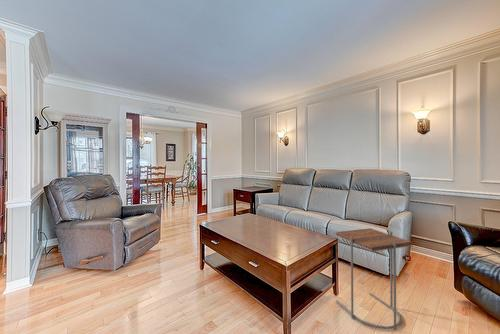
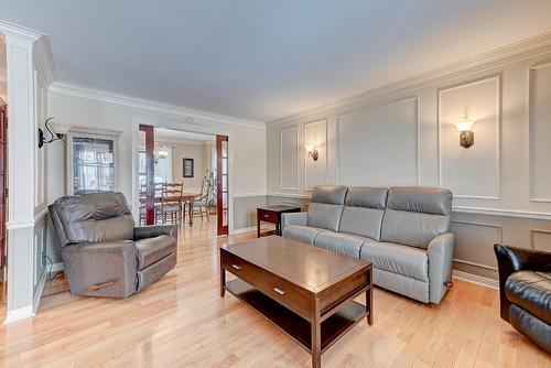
- side table (390, 273)
